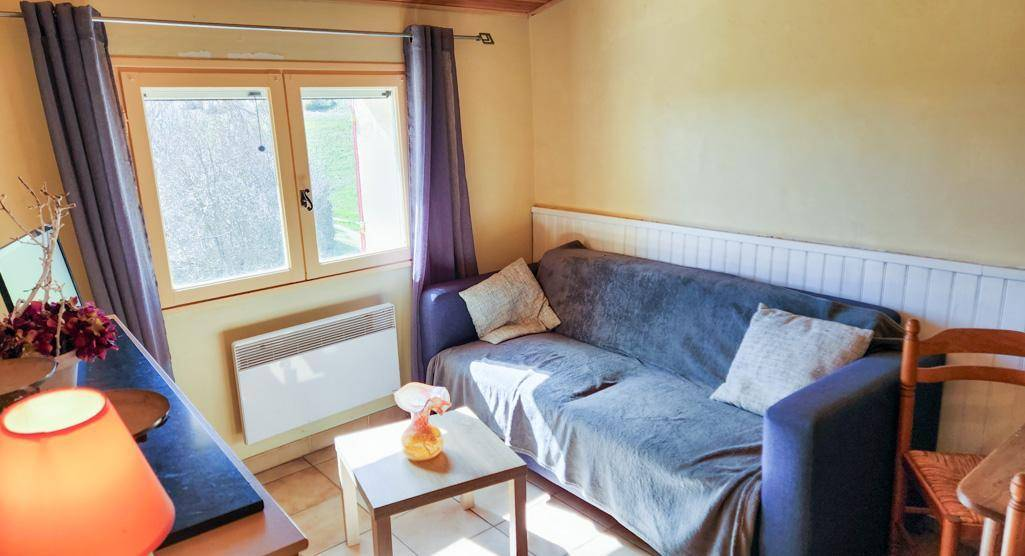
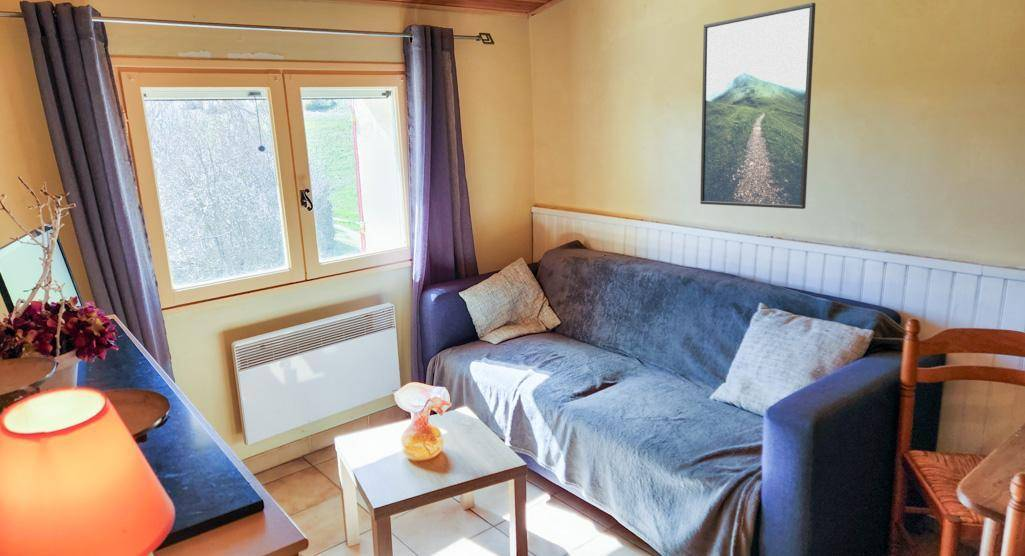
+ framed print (752, 112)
